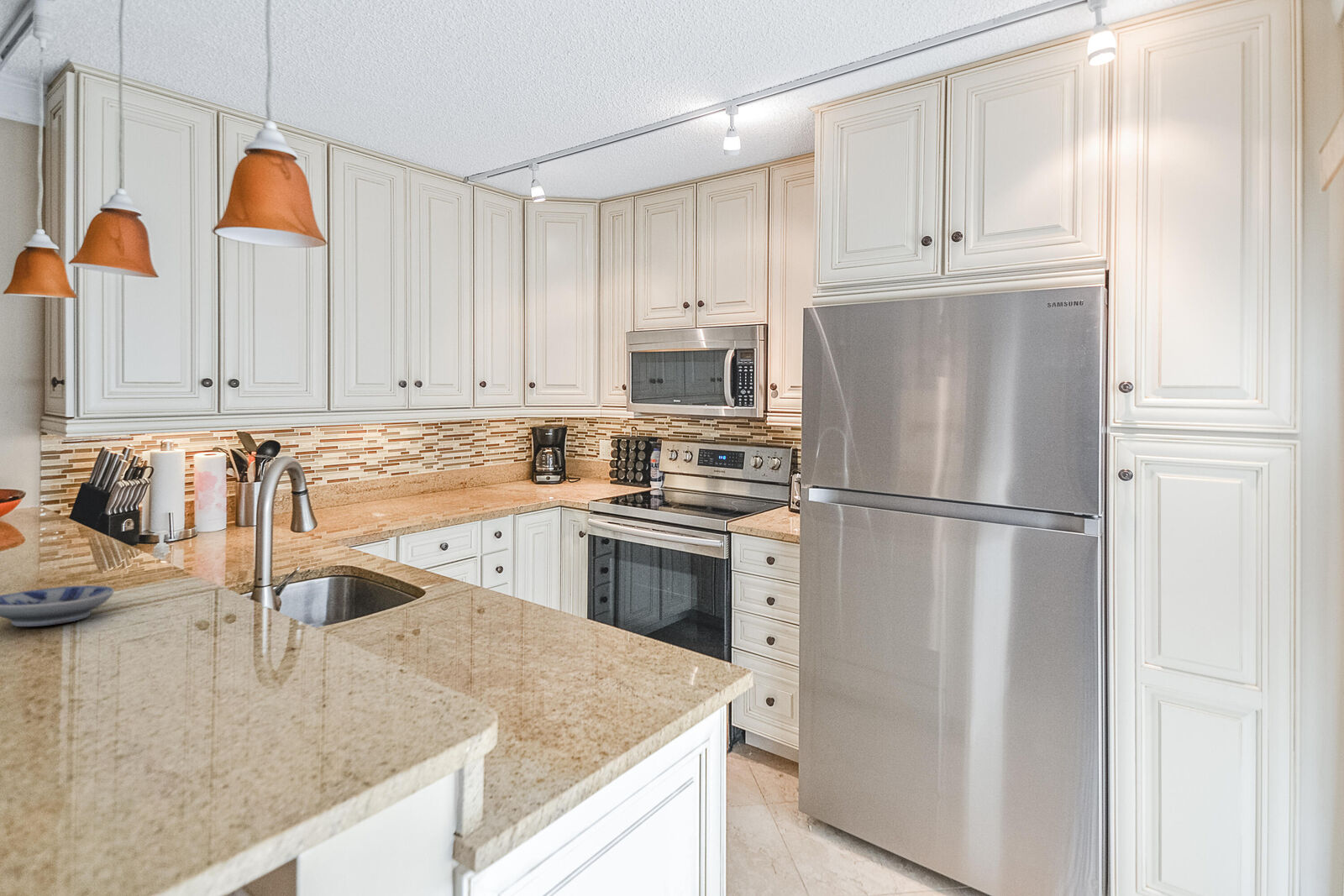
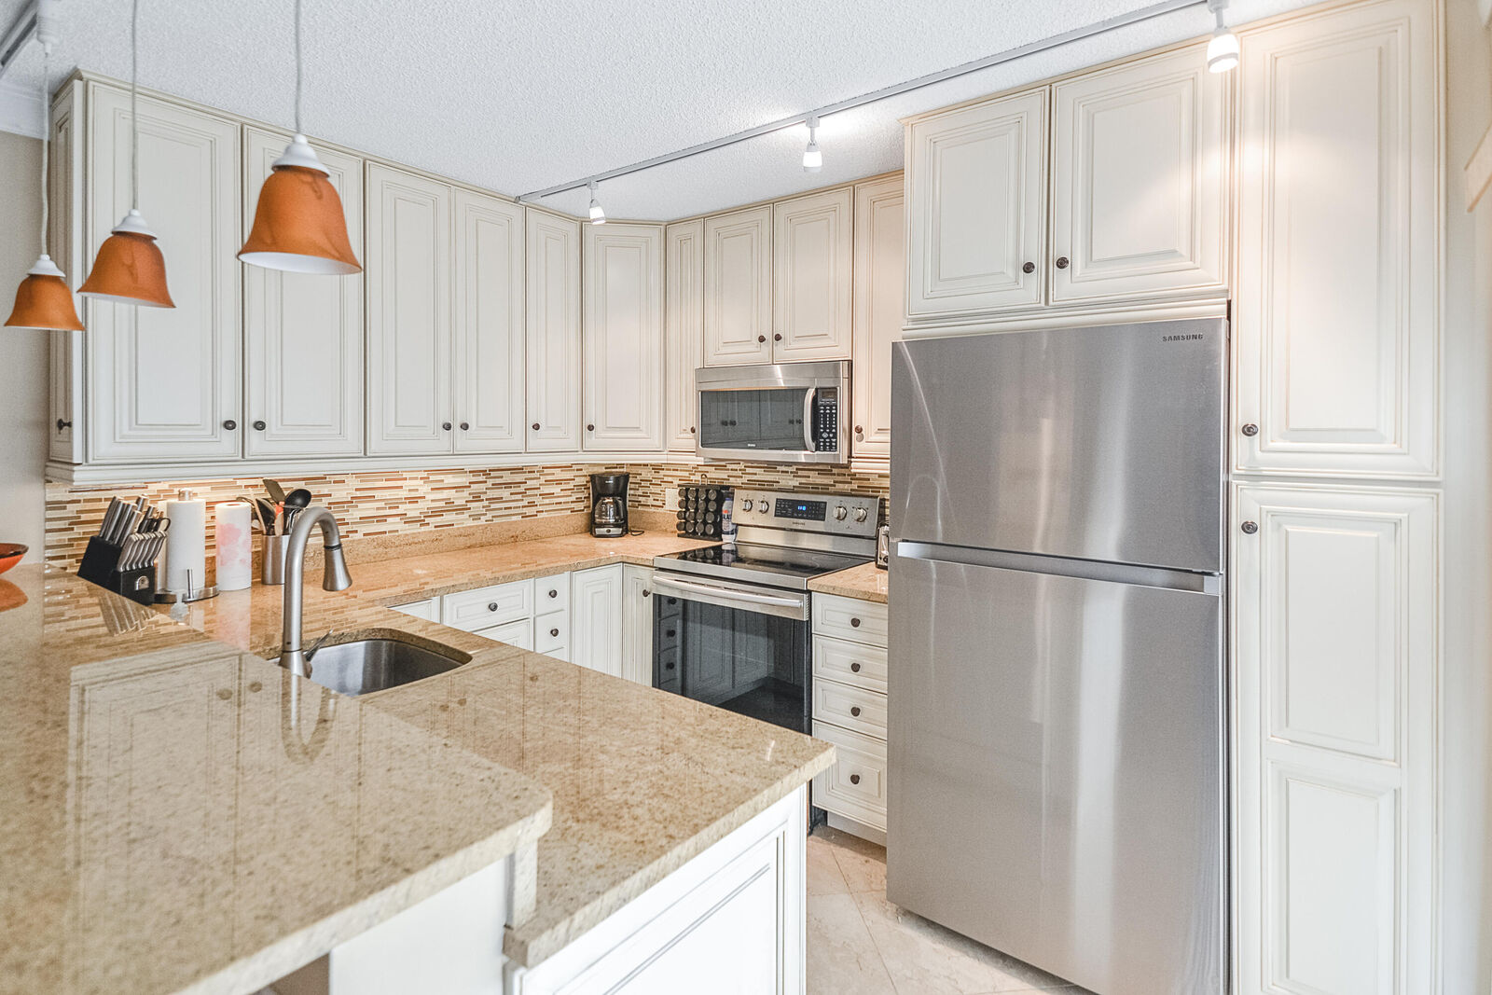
- bowl (51, 606)
